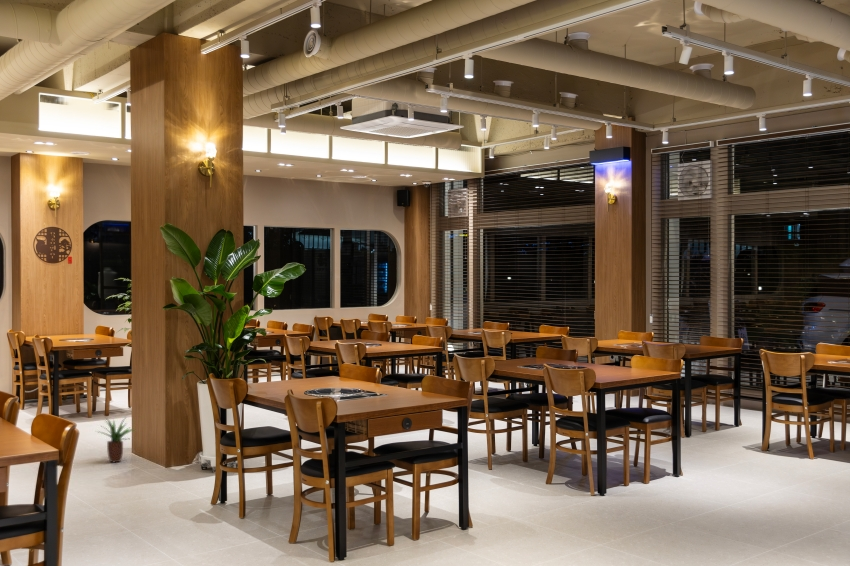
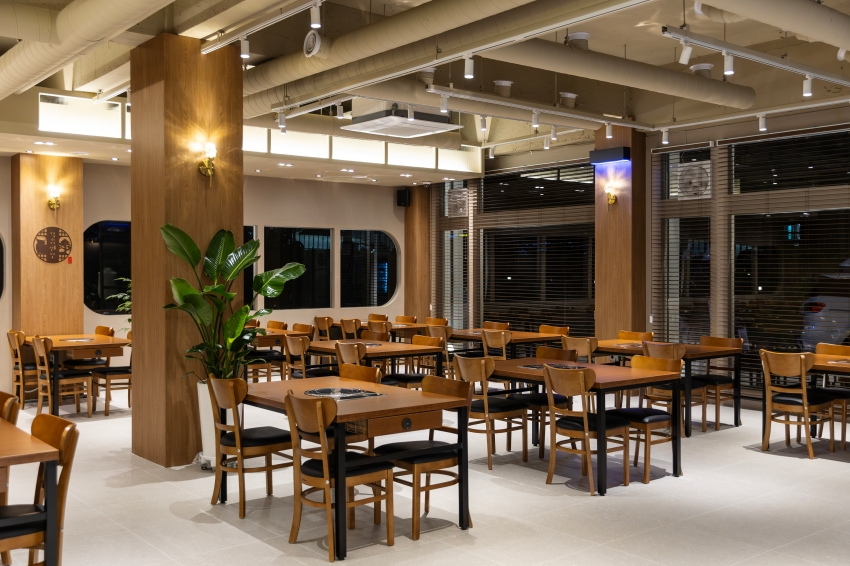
- potted plant (118, 438)
